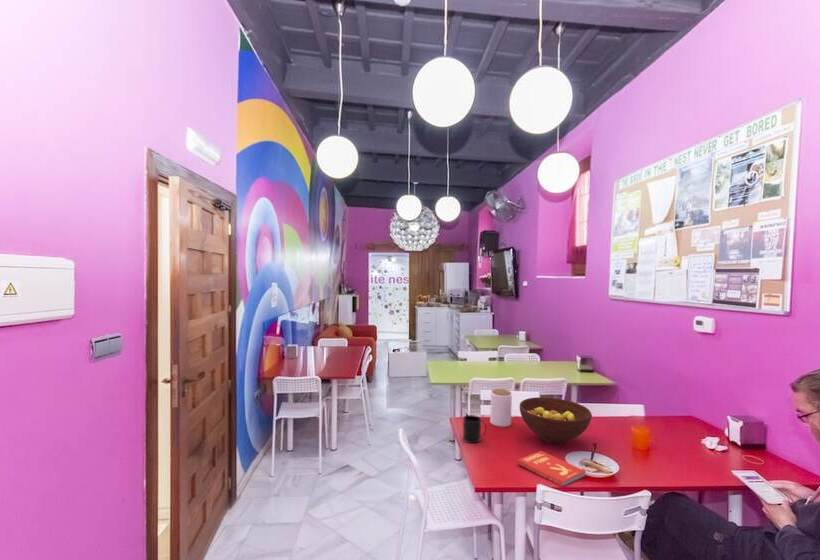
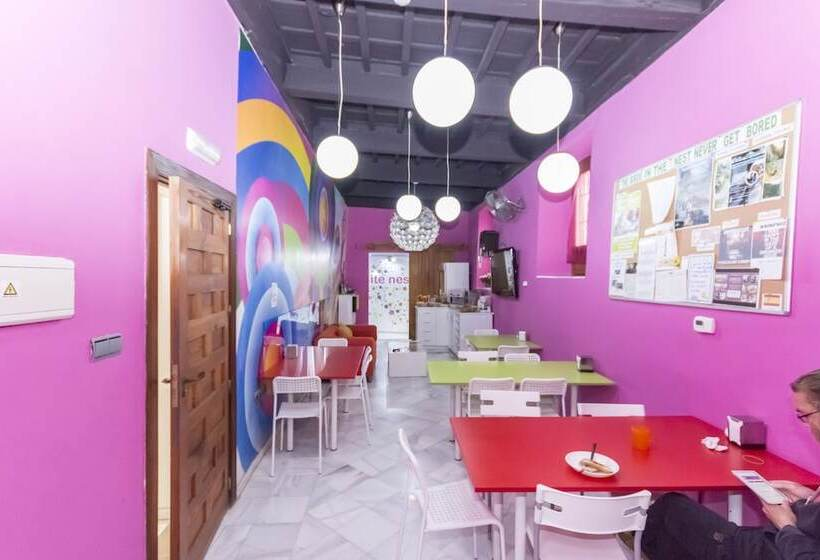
- fruit bowl (554, 423)
- mug (474, 428)
- book (550, 467)
- jar (500, 407)
